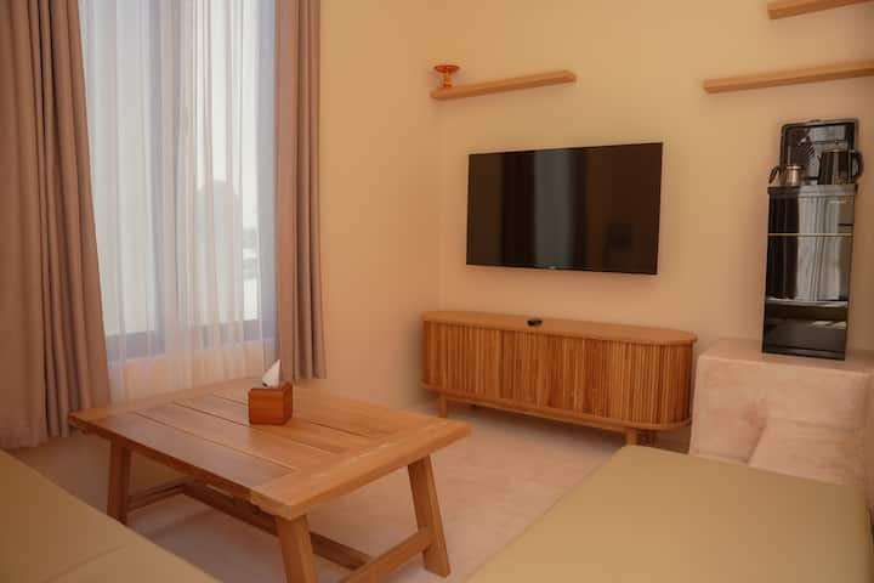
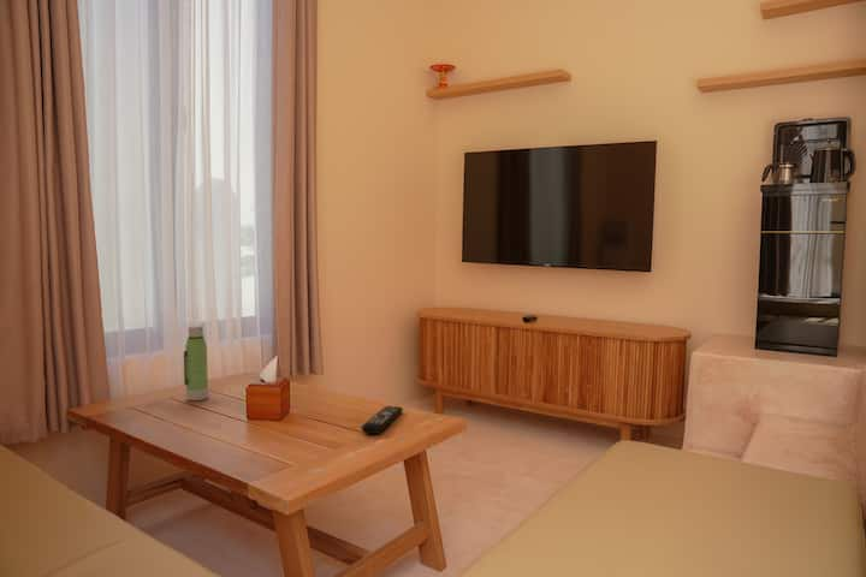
+ remote control (382, 418)
+ water bottle (195, 362)
